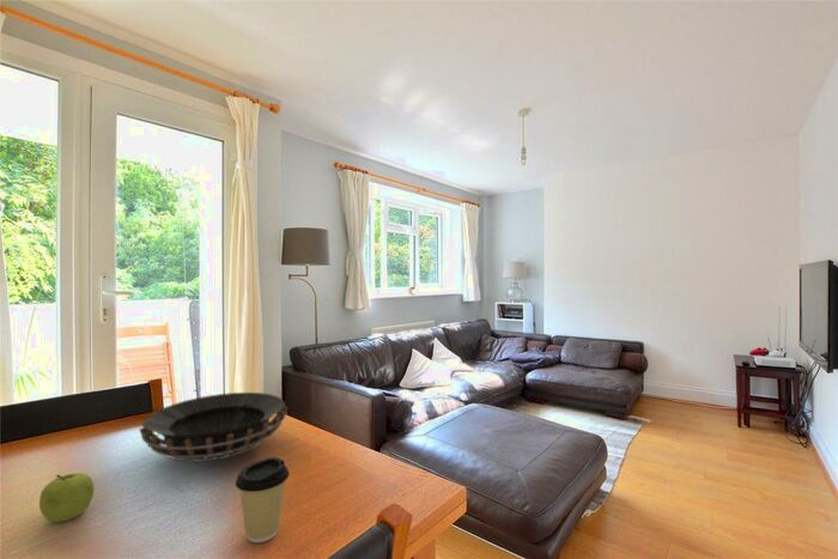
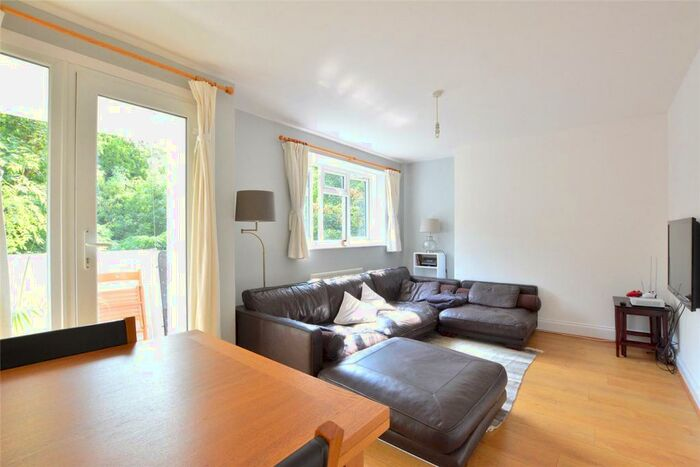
- decorative bowl (219, 429)
- coffee cup (262, 499)
- fruit (67, 494)
